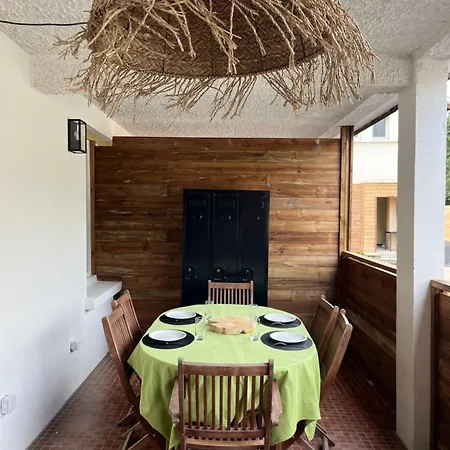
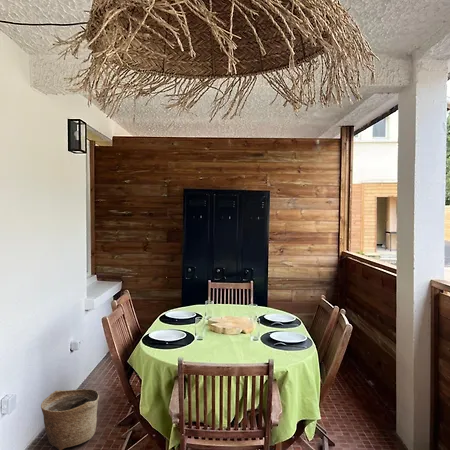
+ basket (70, 415)
